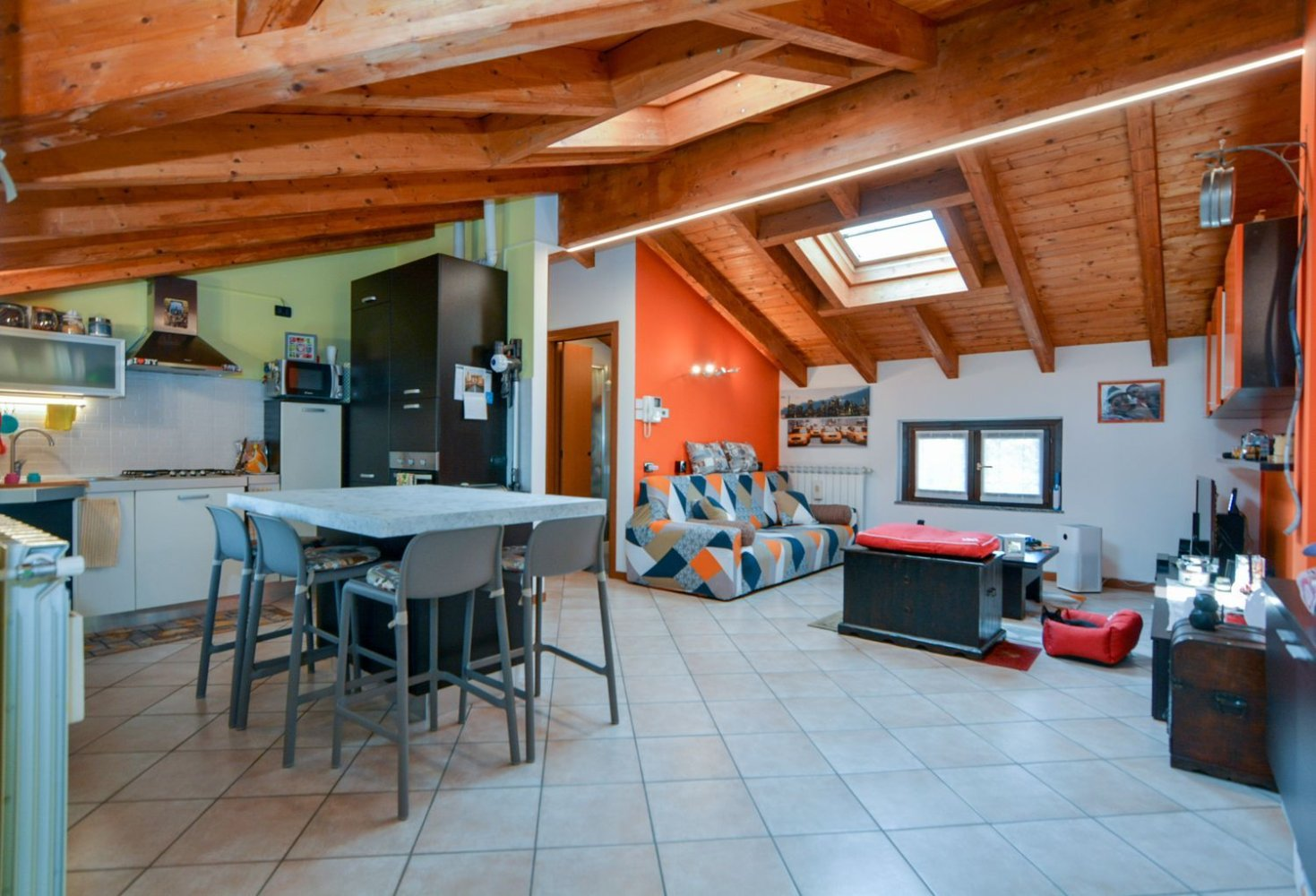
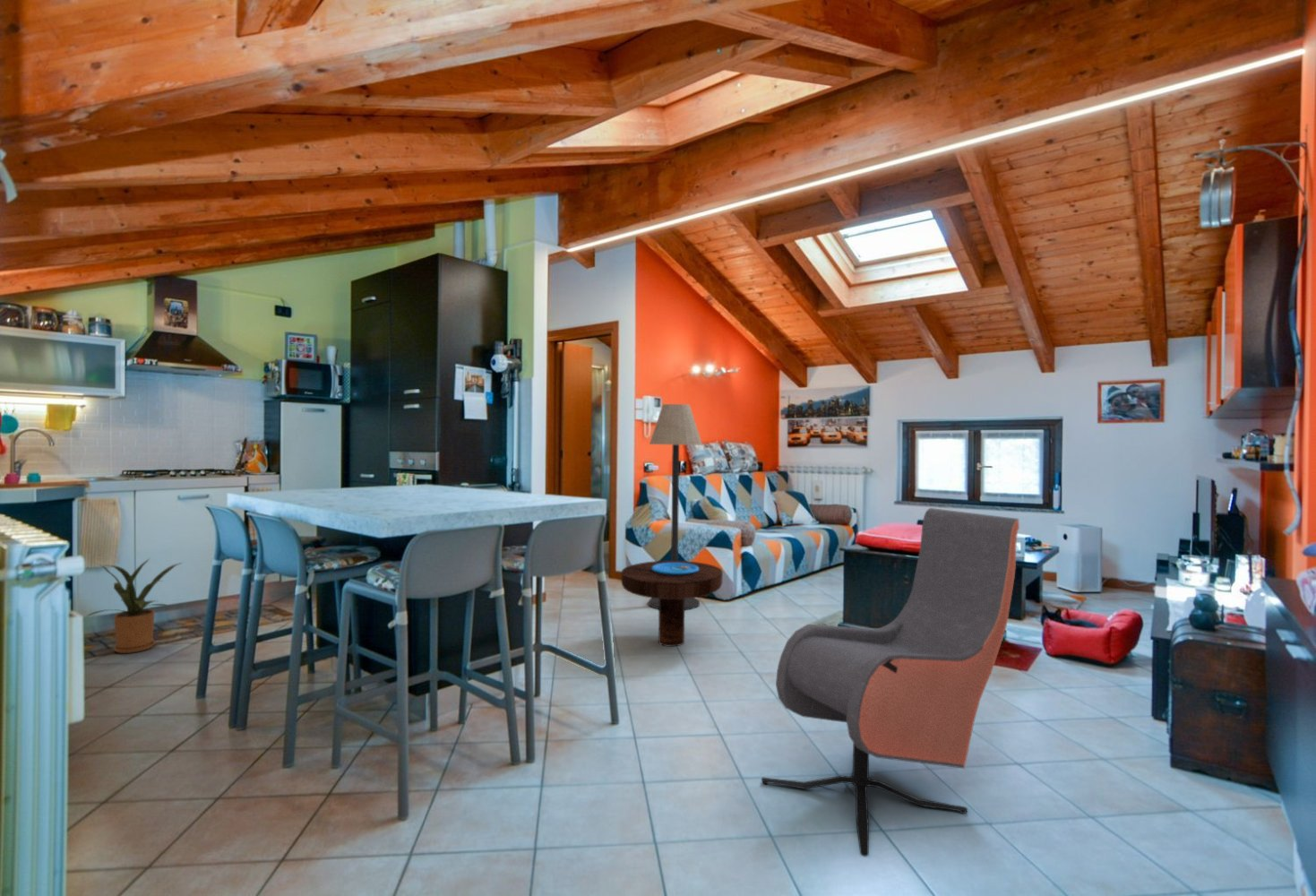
+ floor lamp (675, 504)
+ armchair (891, 653)
+ house plant (138, 604)
+ side table (671, 605)
